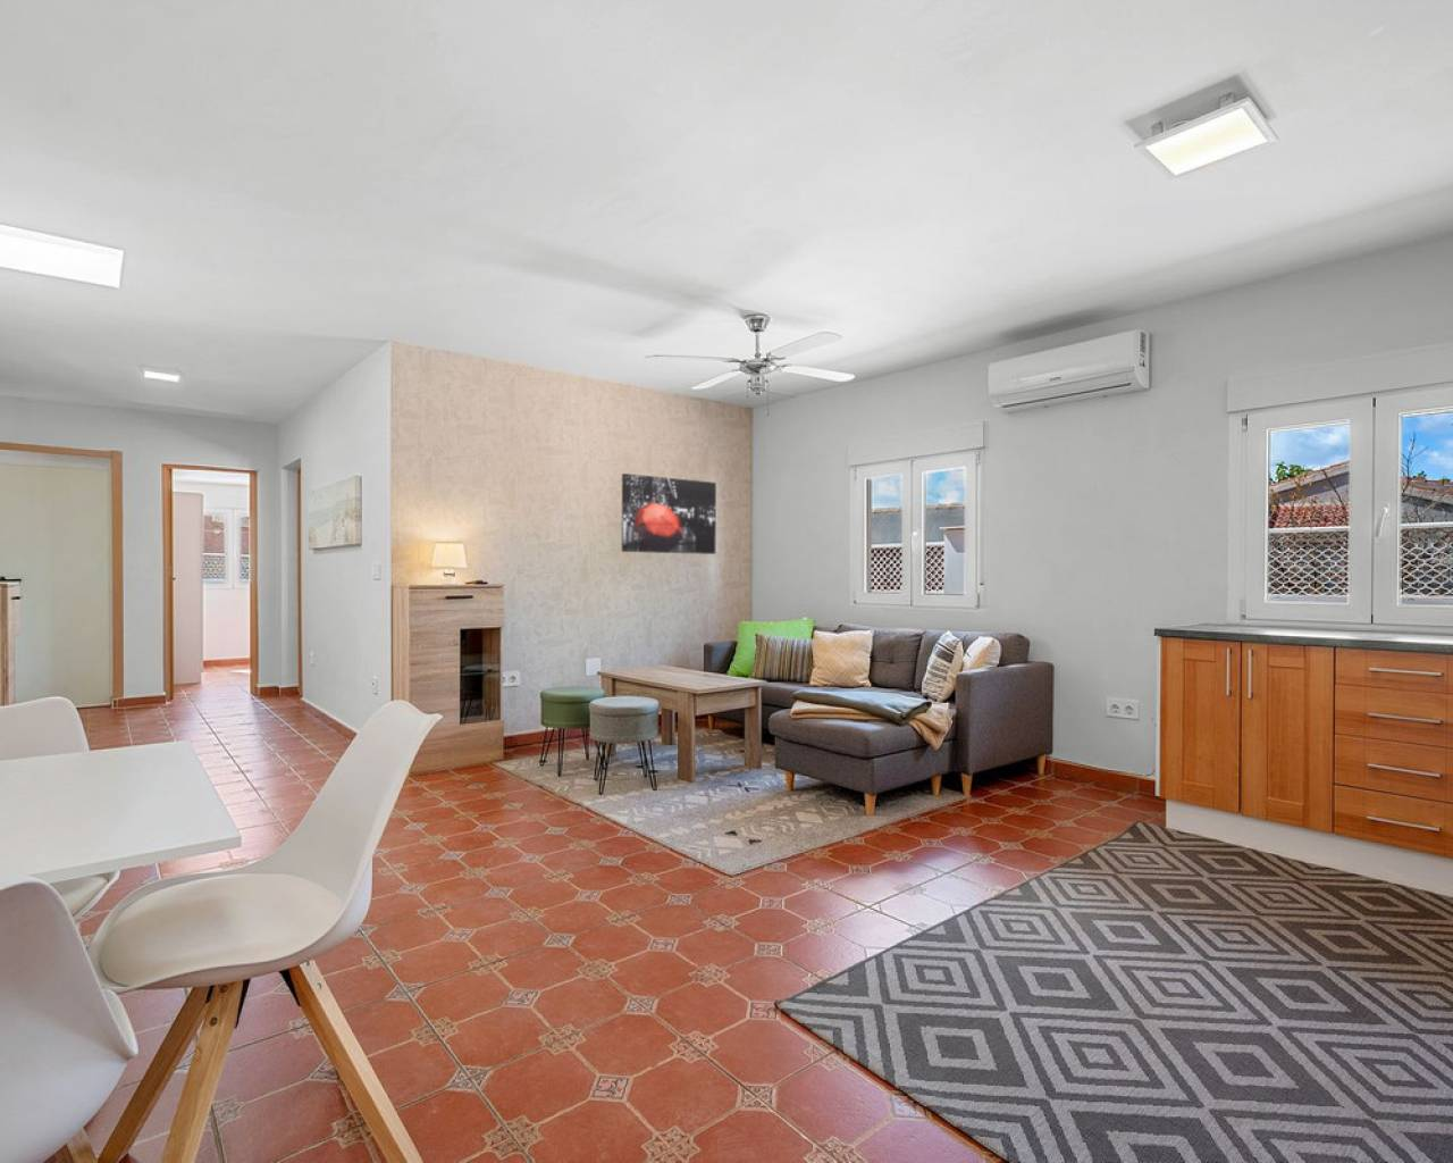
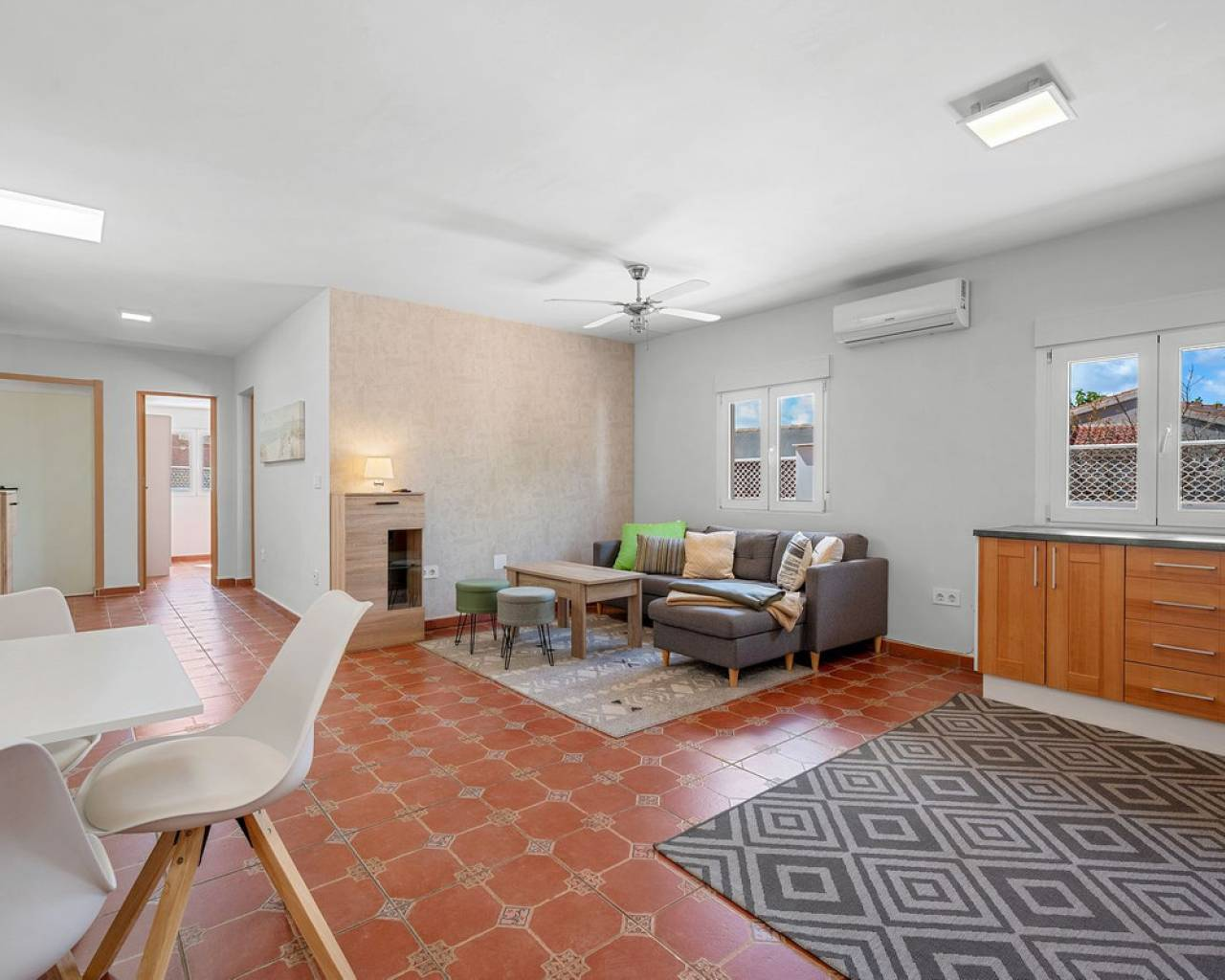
- wall art (670, 515)
